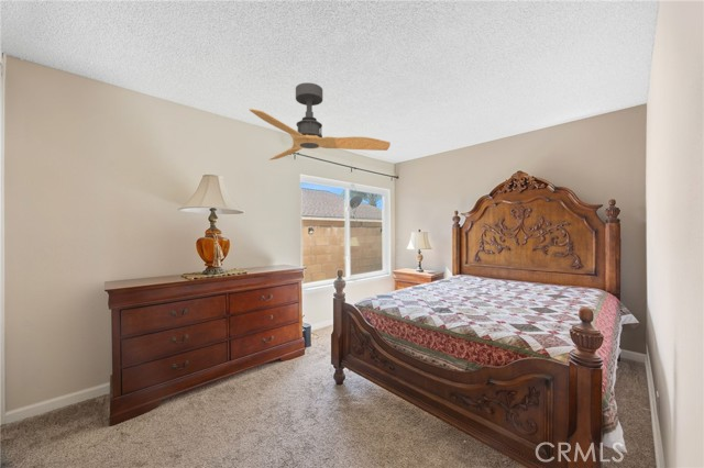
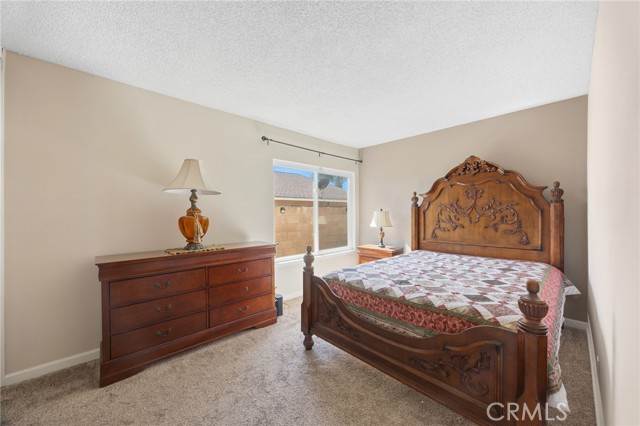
- ceiling fan (320, 123)
